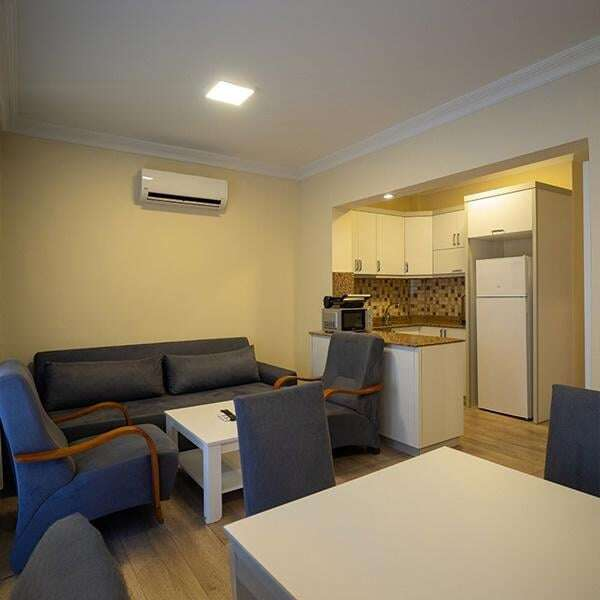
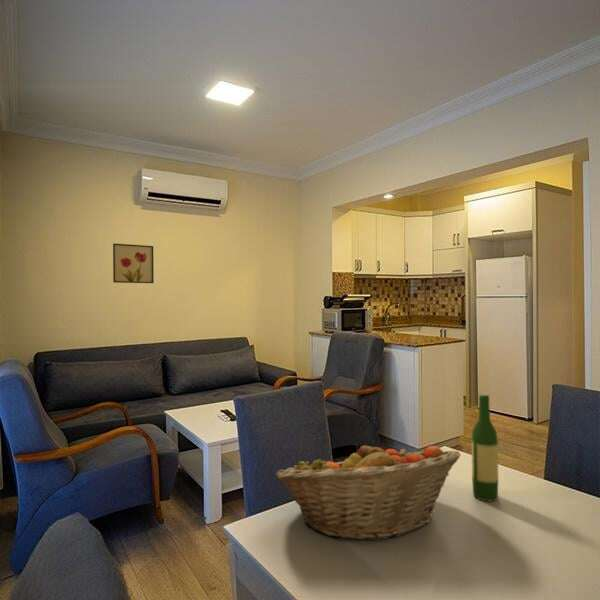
+ wine bottle (484, 445)
+ fruit basket (368, 478)
+ wall art (133, 263)
